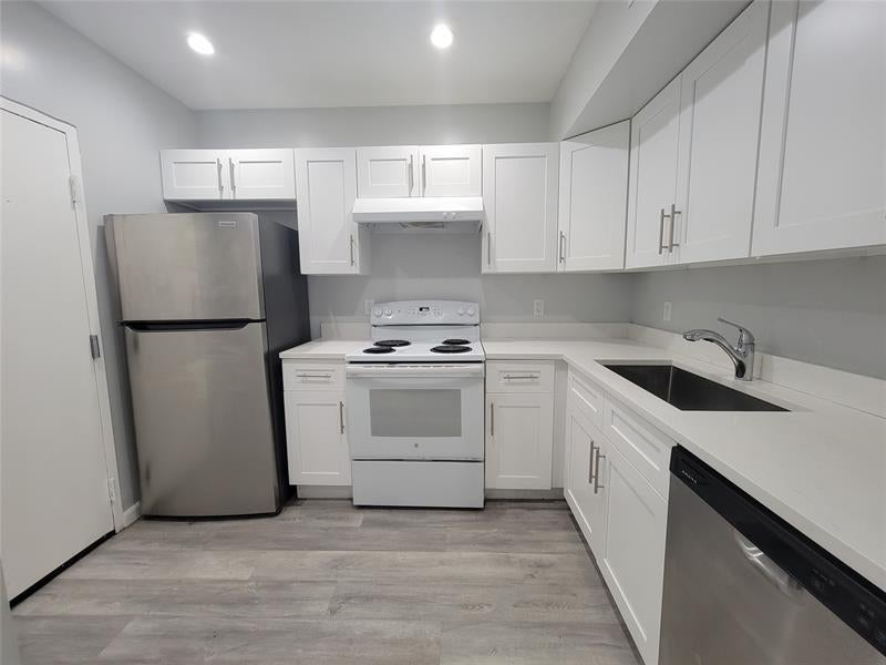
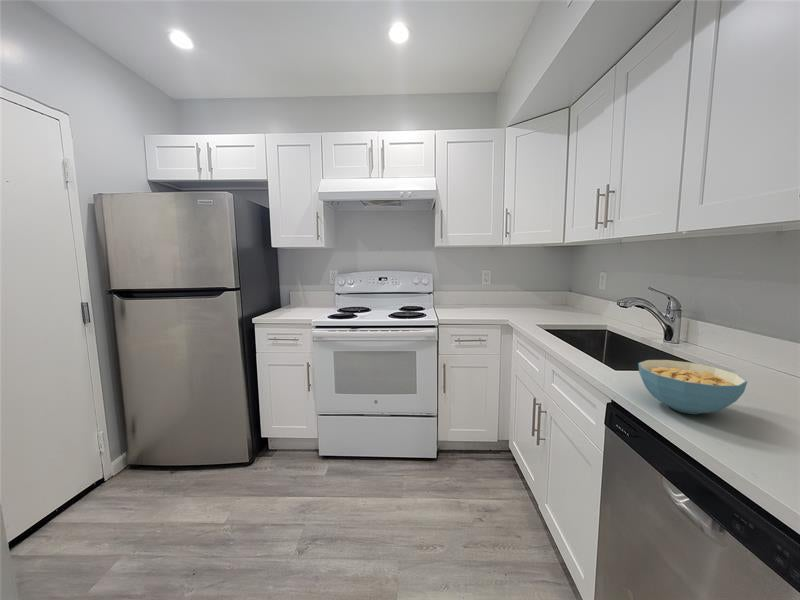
+ cereal bowl (686, 390)
